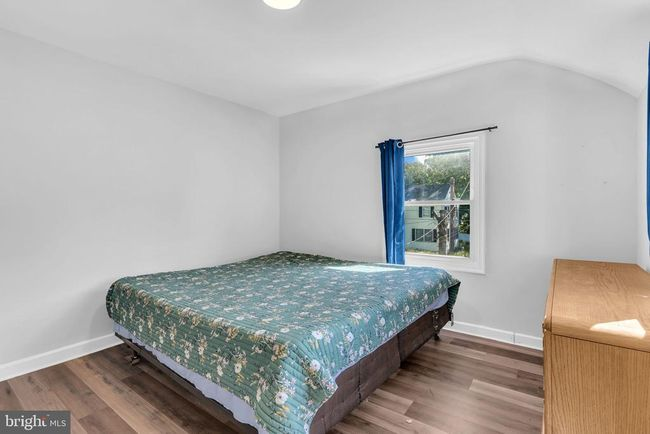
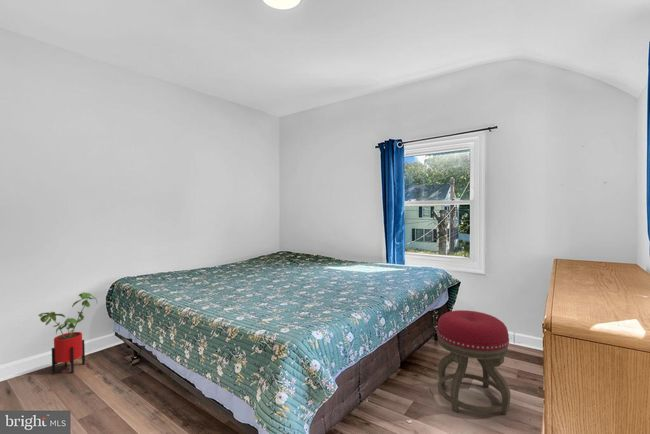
+ house plant (72, 331)
+ stool (471, 357)
